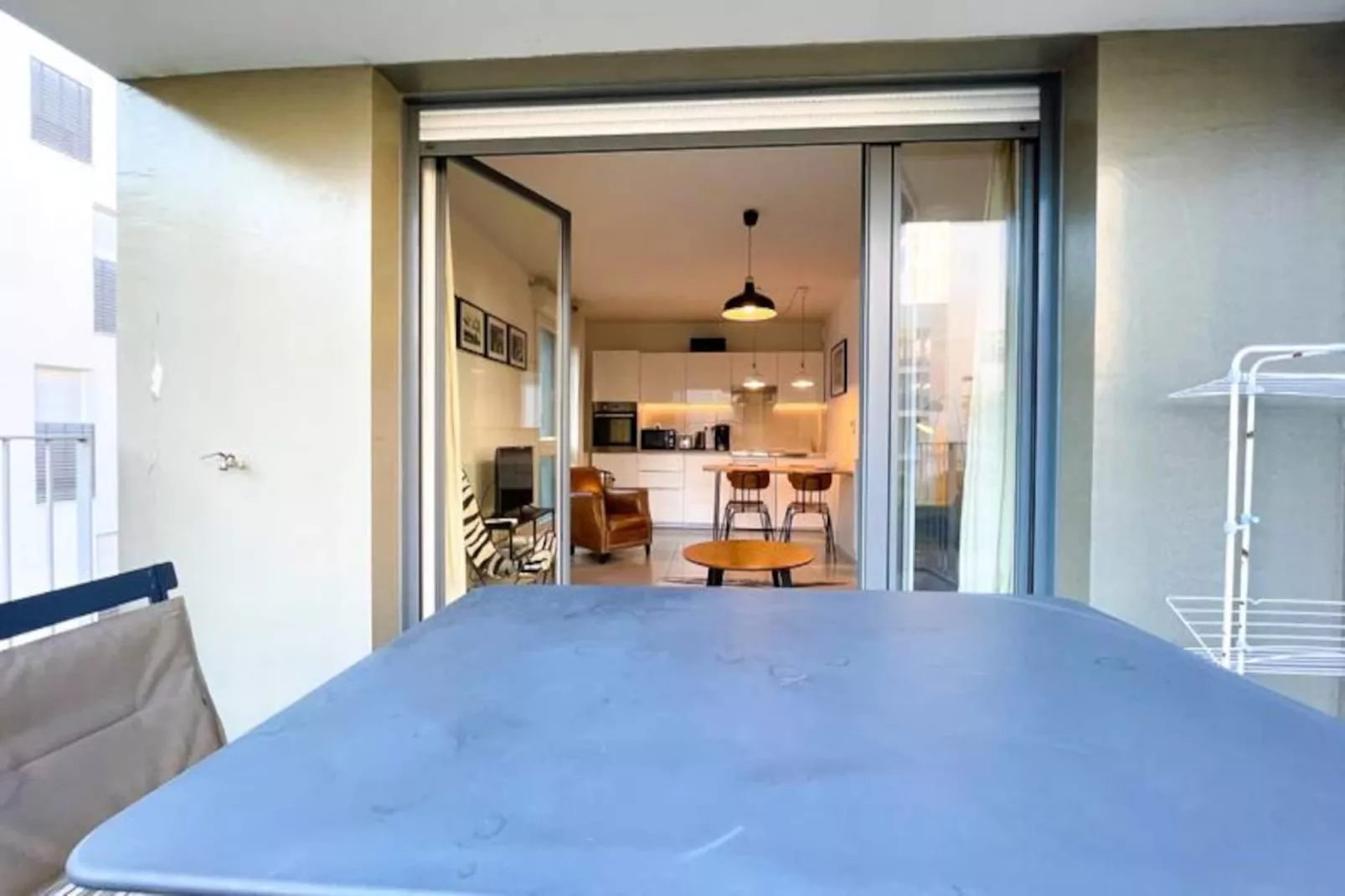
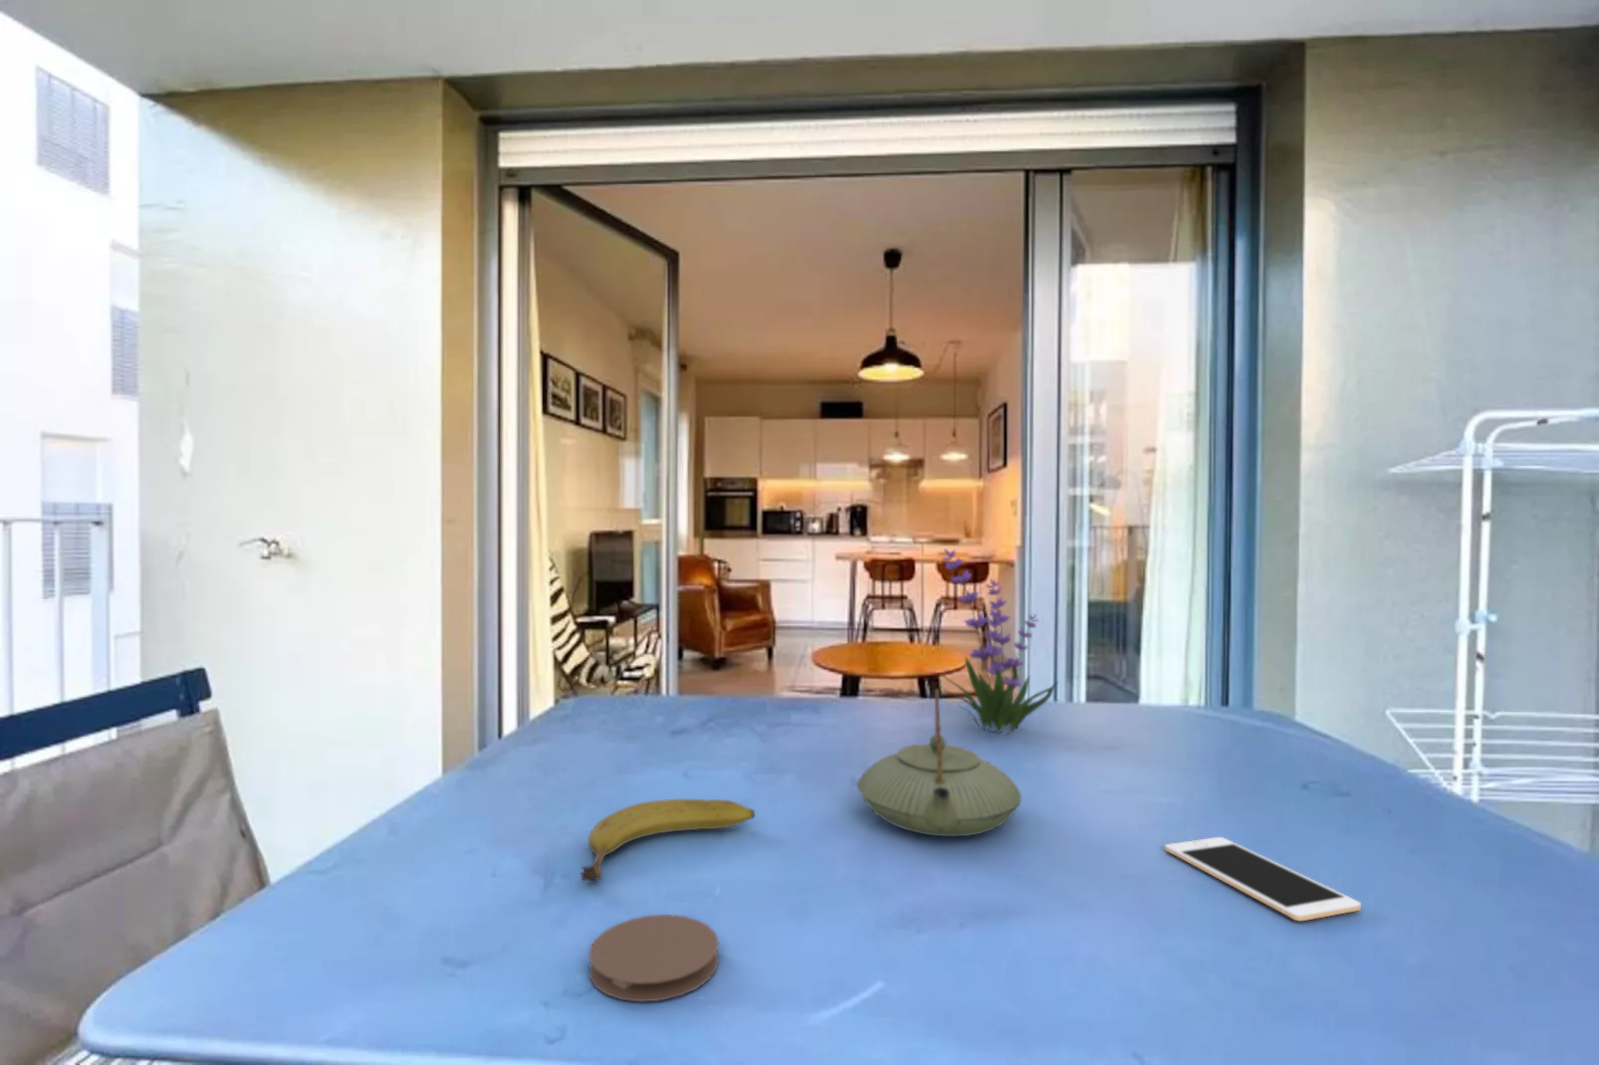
+ cell phone (1254, 874)
+ coaster (654, 954)
+ plant (995, 639)
+ fruit (671, 831)
+ teapot (938, 757)
